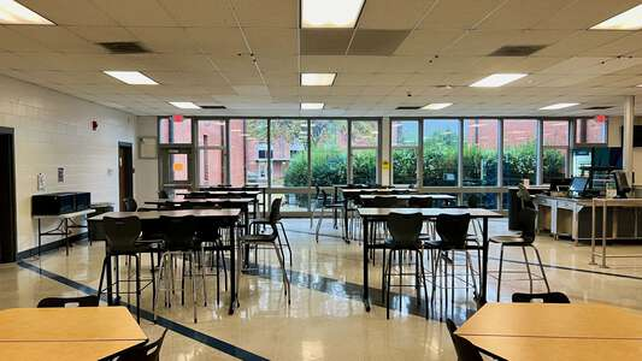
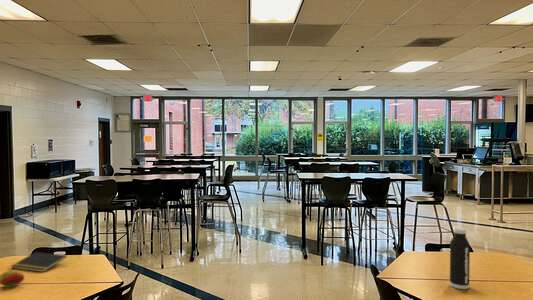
+ water bottle (459, 257)
+ fruit (11, 278)
+ notepad (39, 261)
